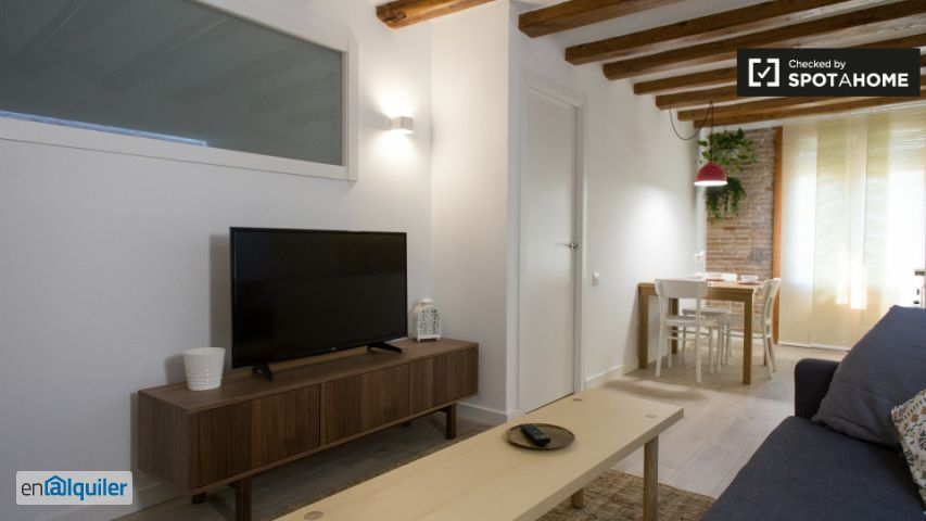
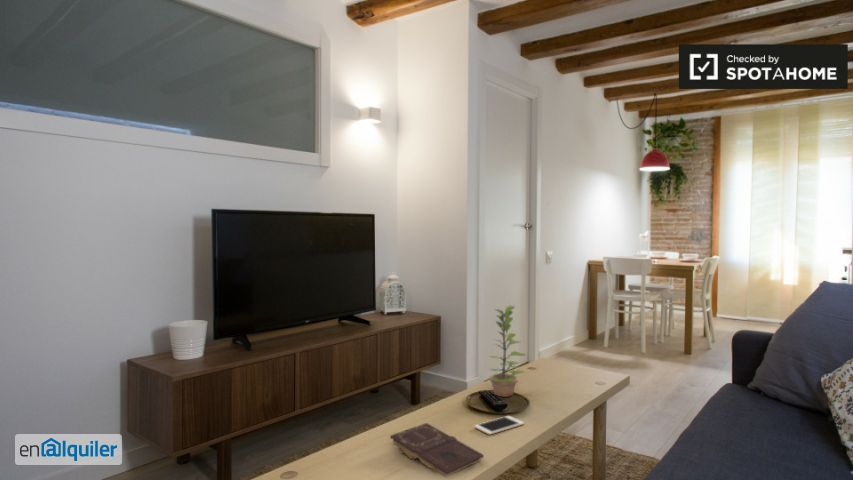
+ cell phone (499, 424)
+ plant (506, 349)
+ book (434, 448)
